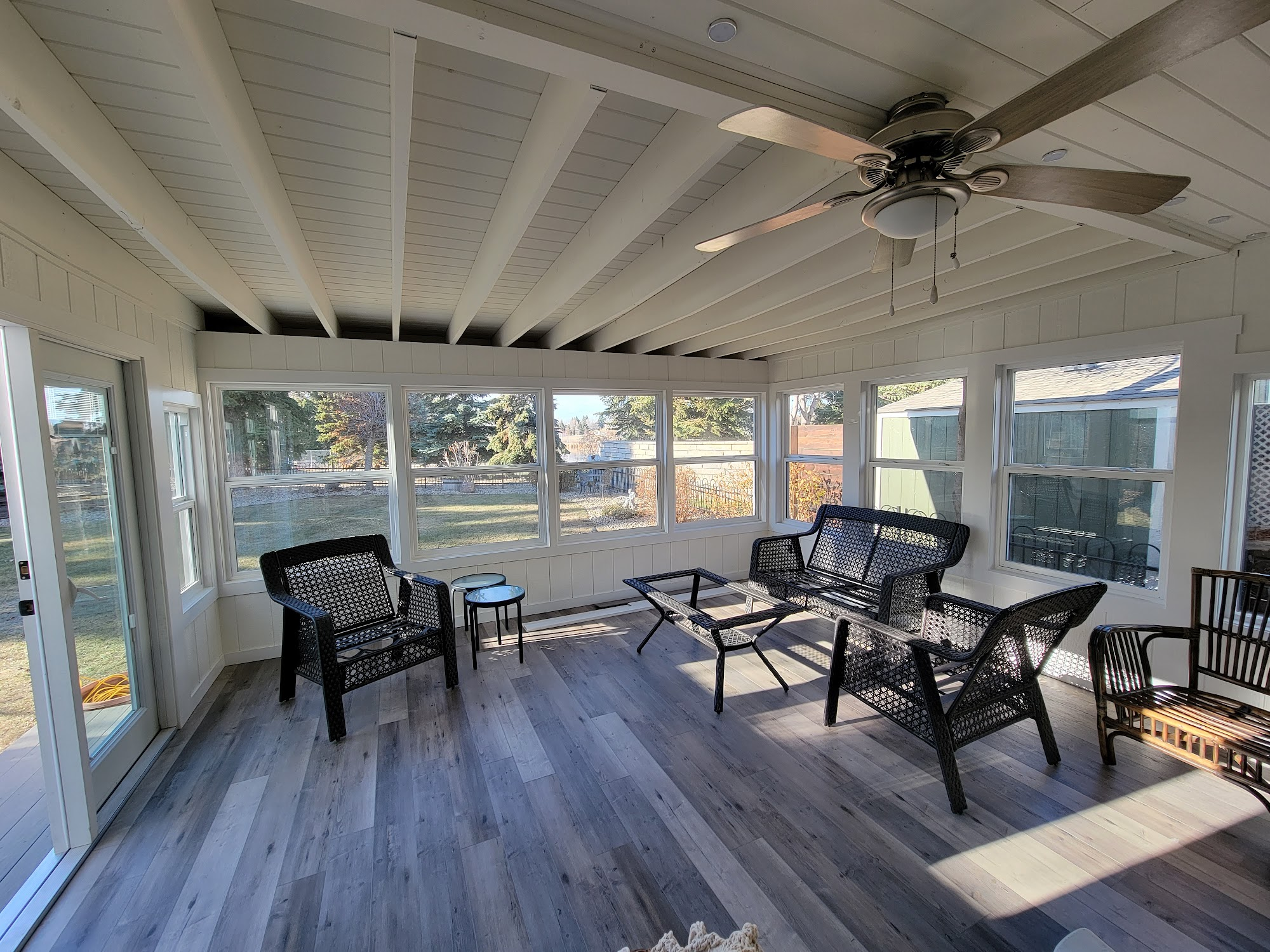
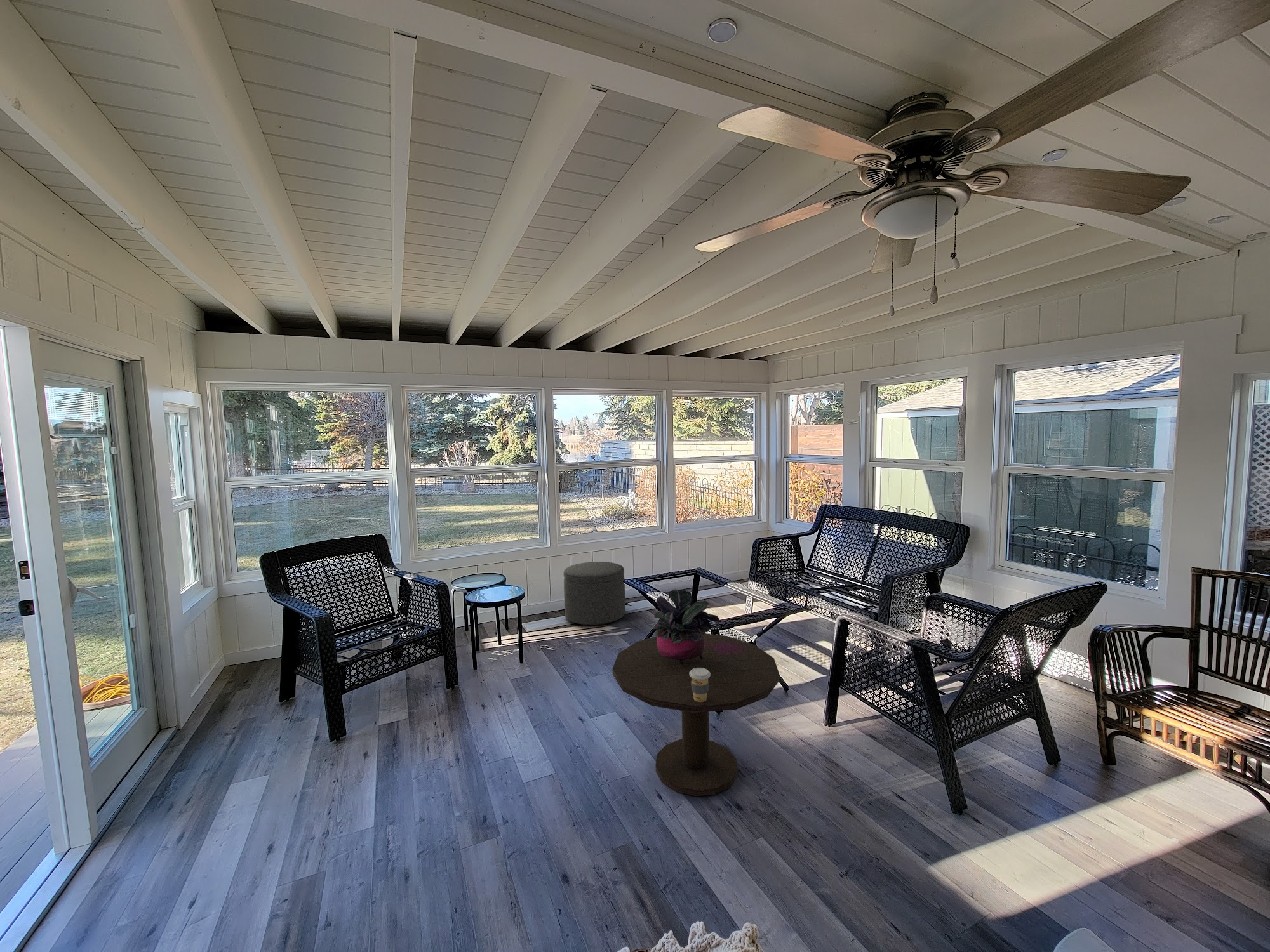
+ side table (695, 715)
+ coffee cup (700, 684)
+ ottoman (594, 592)
+ potted plant (681, 621)
